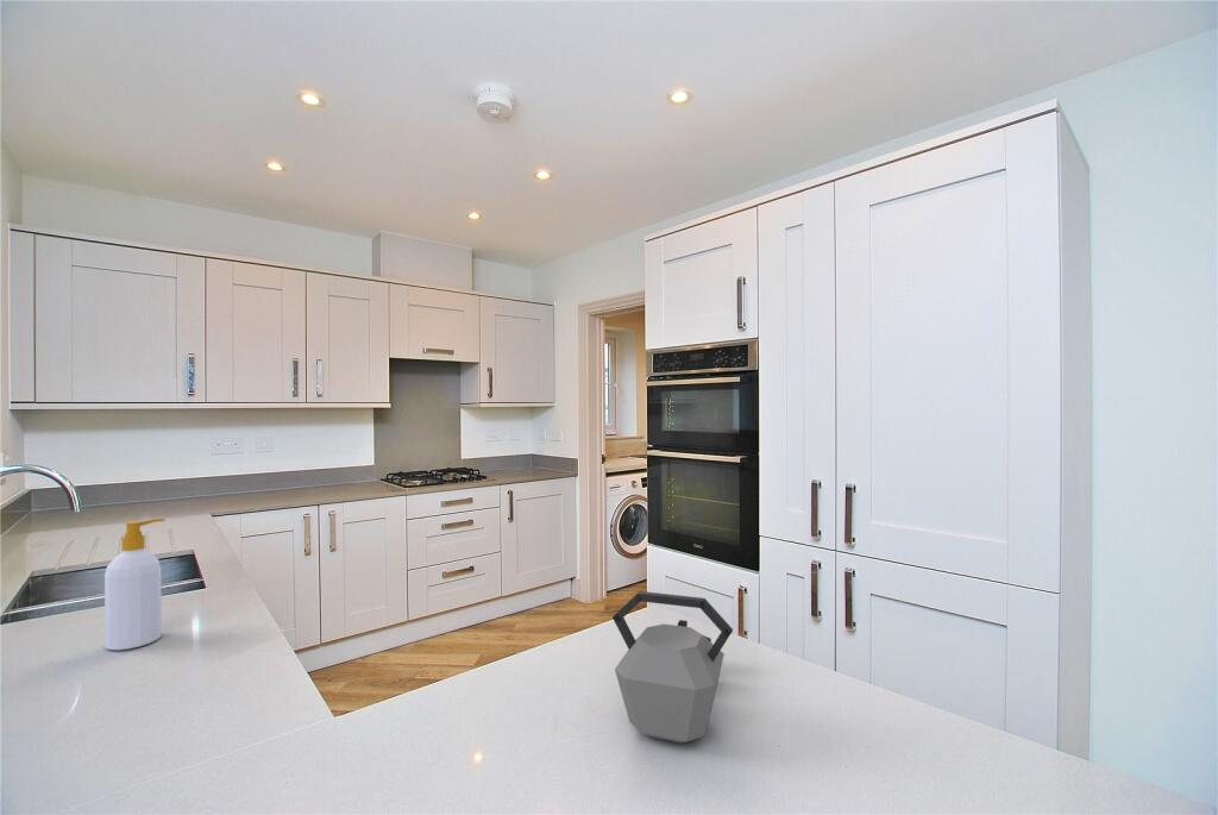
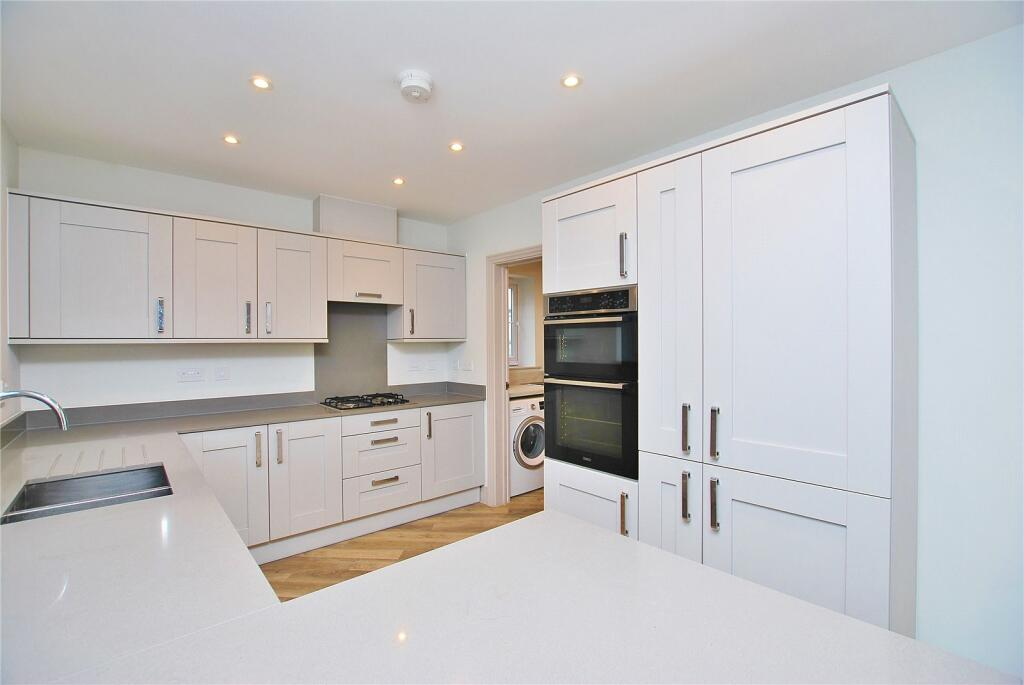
- kettle (682, 640)
- soap bottle (136, 581)
